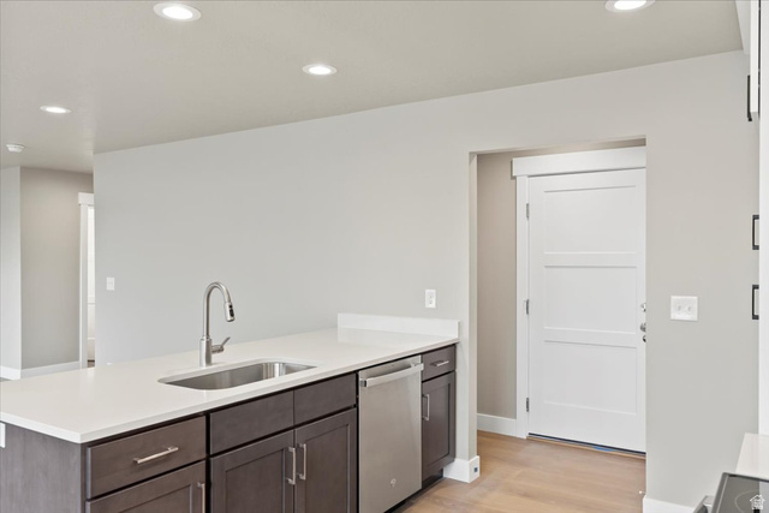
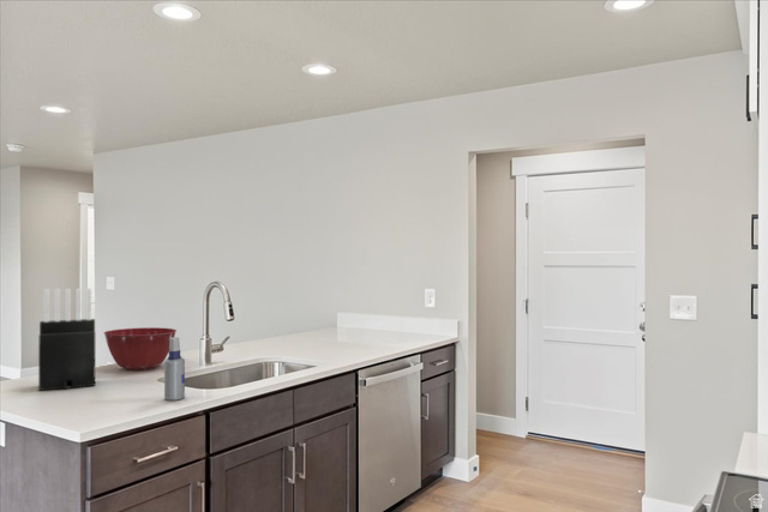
+ spray bottle (174, 367)
+ knife block (67, 337)
+ mixing bowl (140, 349)
